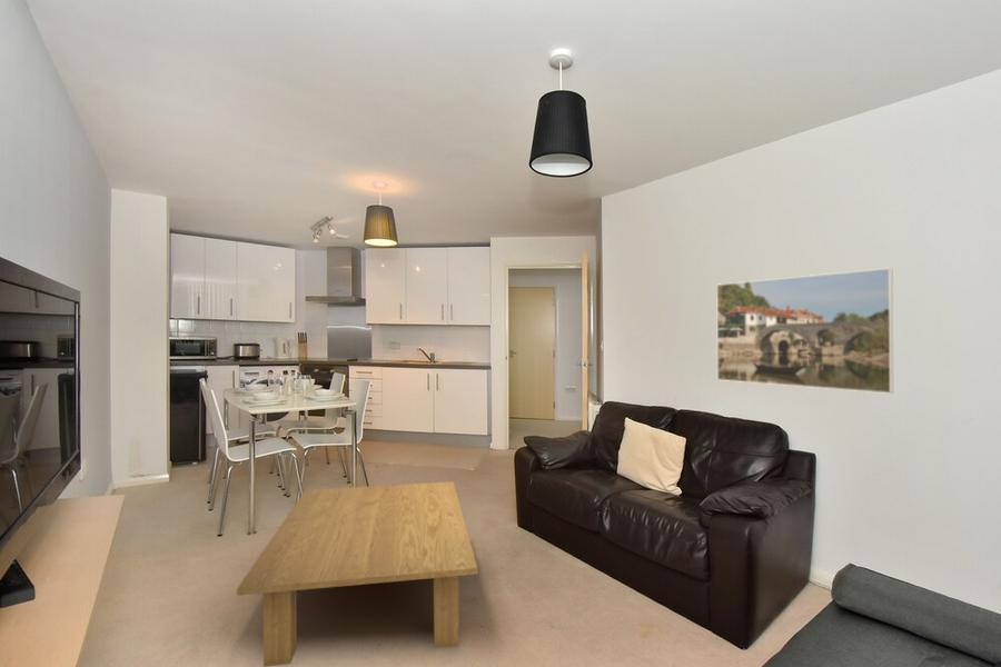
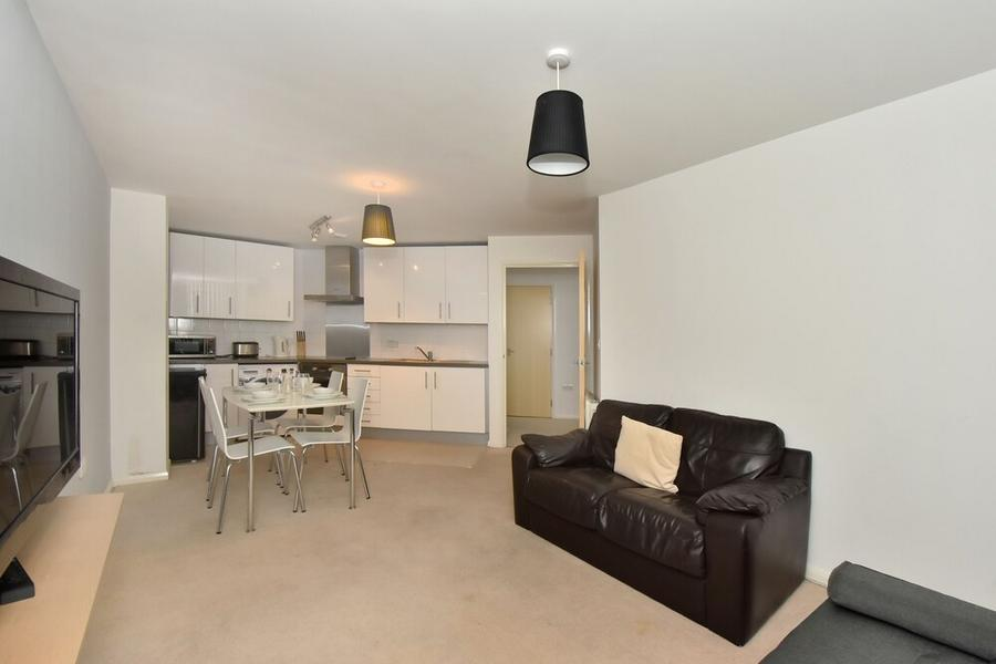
- coffee table (374, 555)
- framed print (793, 331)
